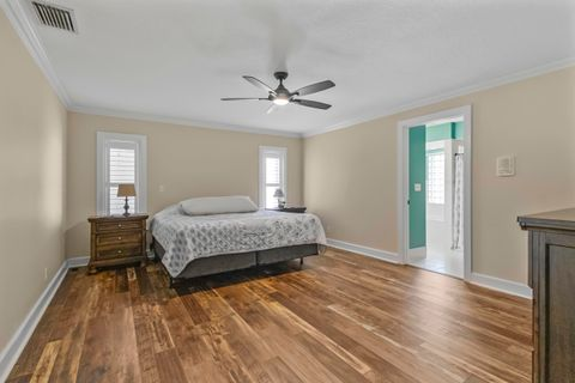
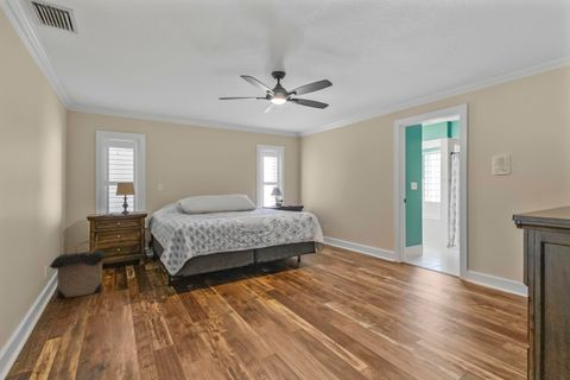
+ laundry hamper (80, 267)
